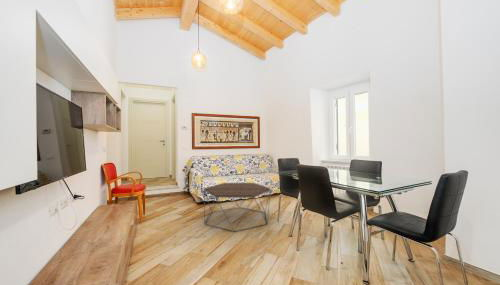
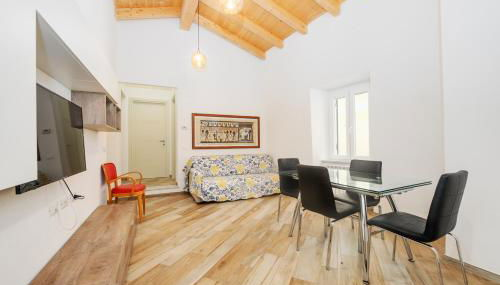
- coffee table (236, 203)
